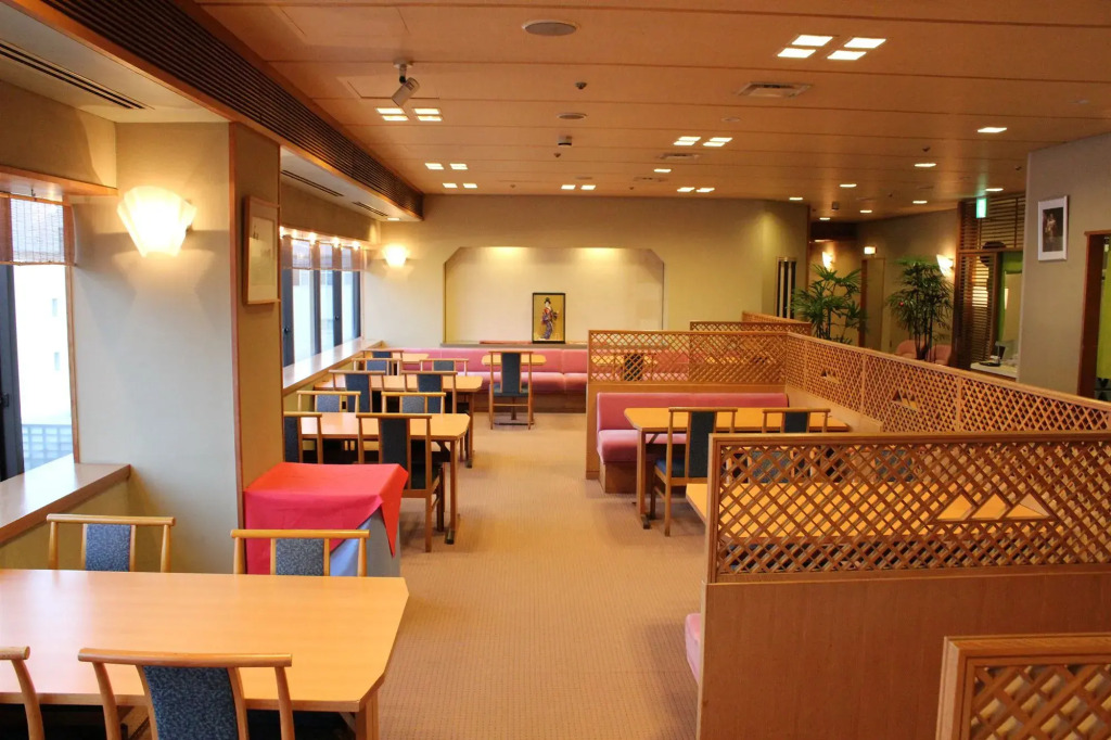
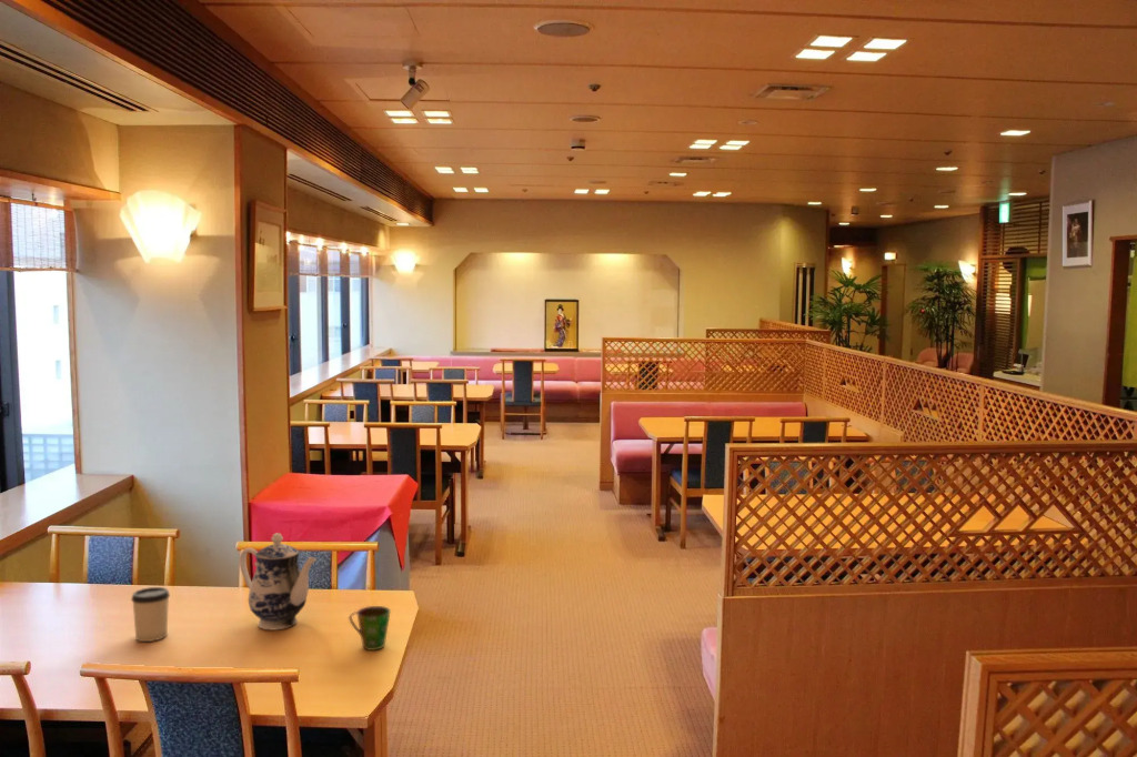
+ cup (151, 614)
+ cup (369, 628)
+ teapot (278, 578)
